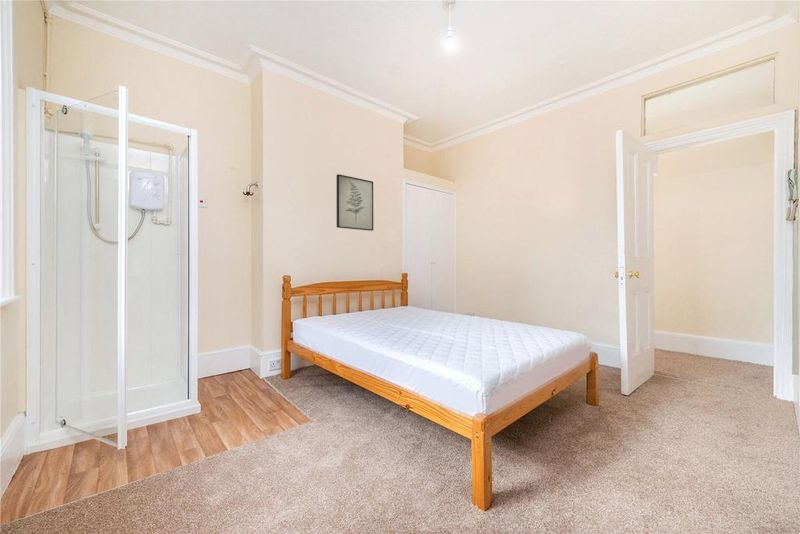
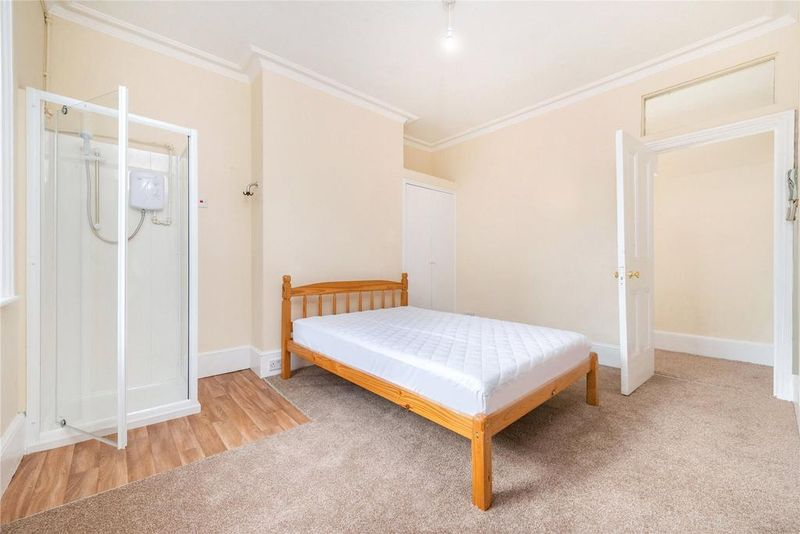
- wall art (355, 203)
